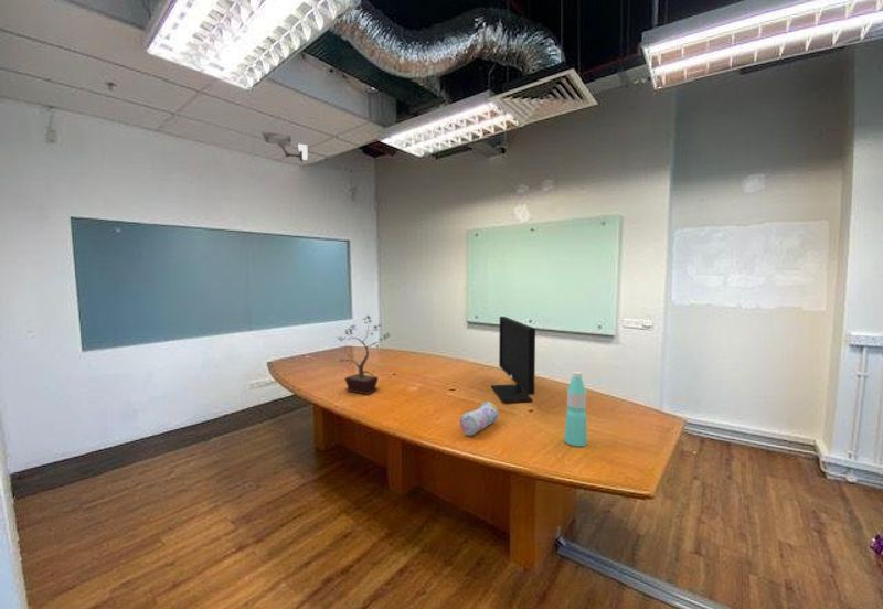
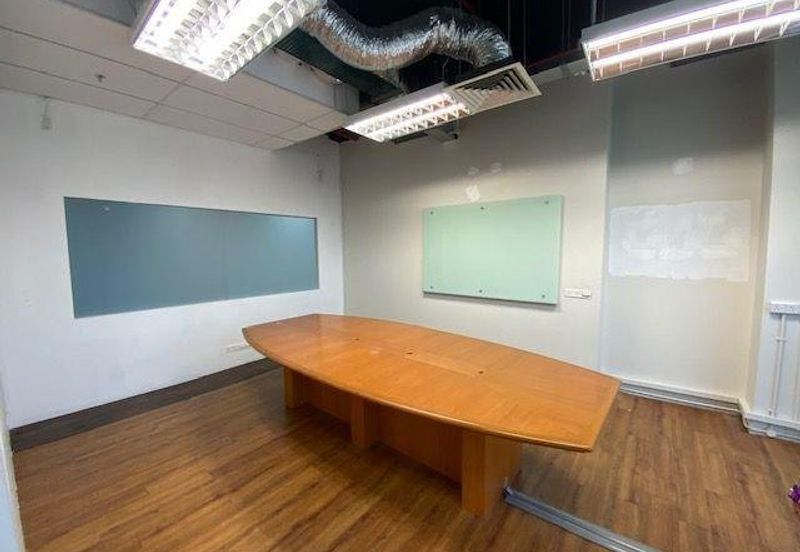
- water bottle (576, 407)
- pencil case (479, 417)
- monitor (510, 357)
- potted plant (365, 355)
- security camera (285, 150)
